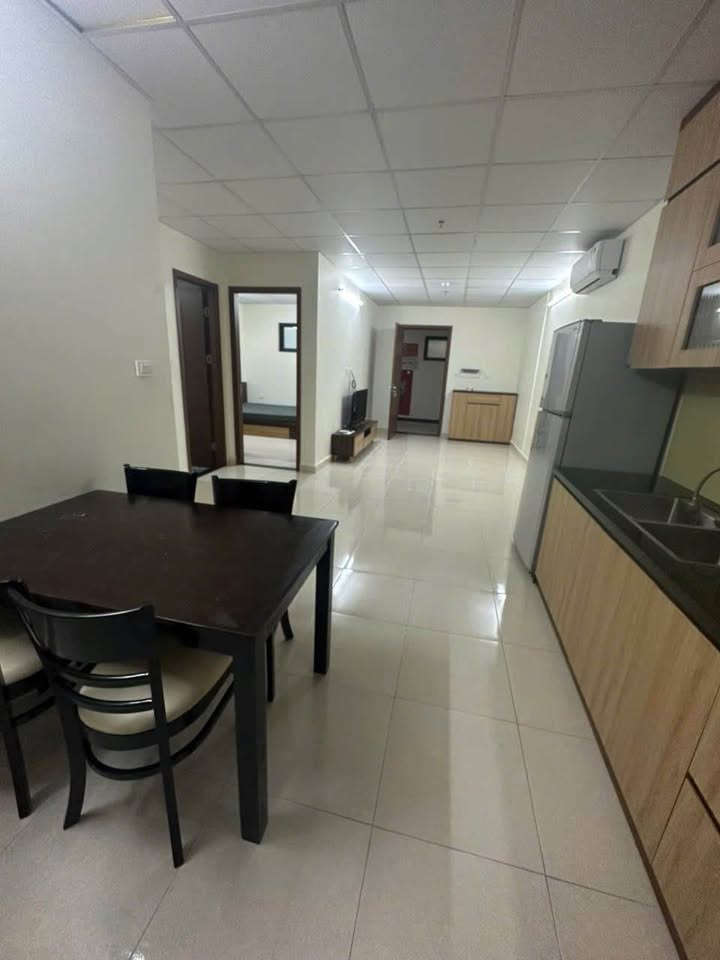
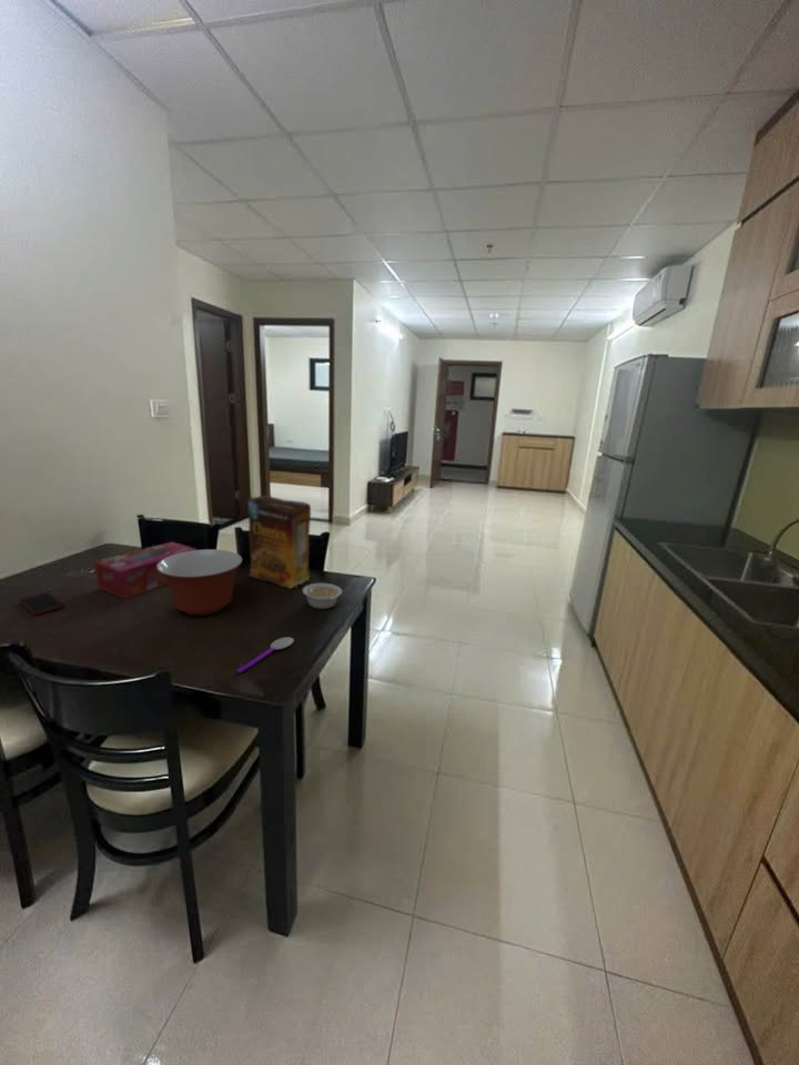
+ cereal box (282, 538)
+ tissue box (150, 567)
+ cell phone (41, 602)
+ spoon (266, 652)
+ legume (323, 596)
+ mixing bowl (202, 584)
